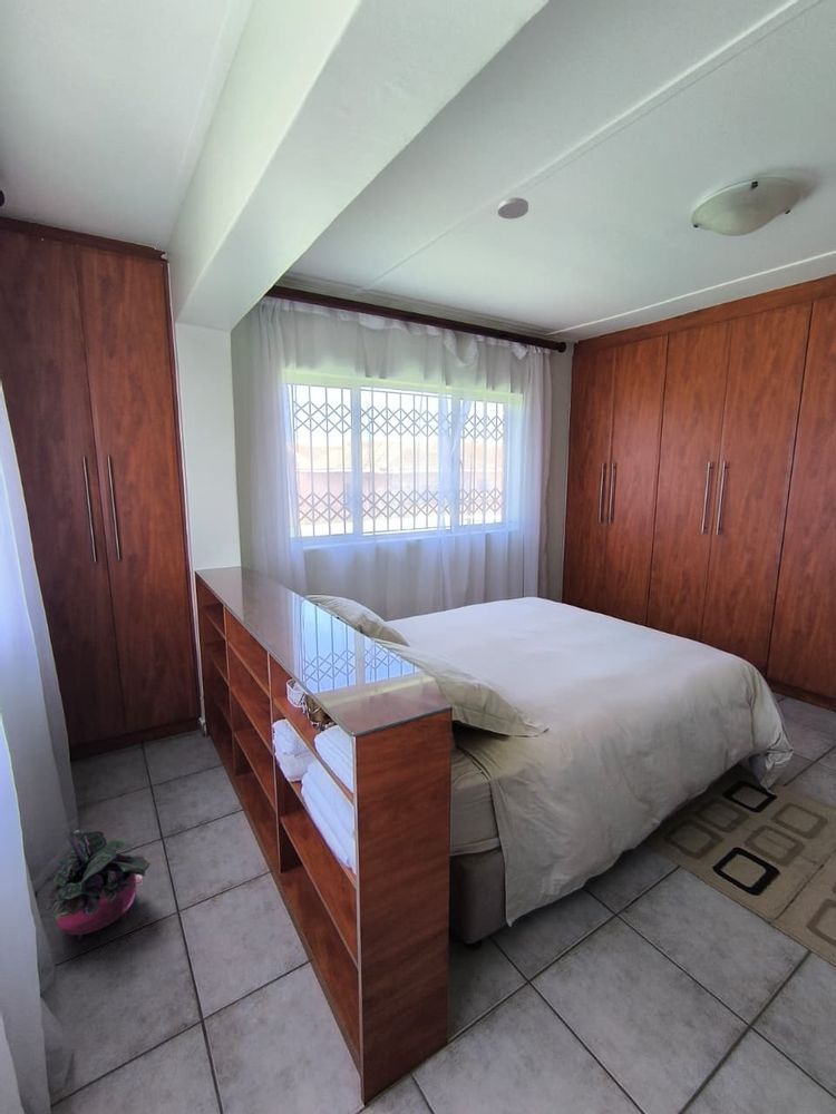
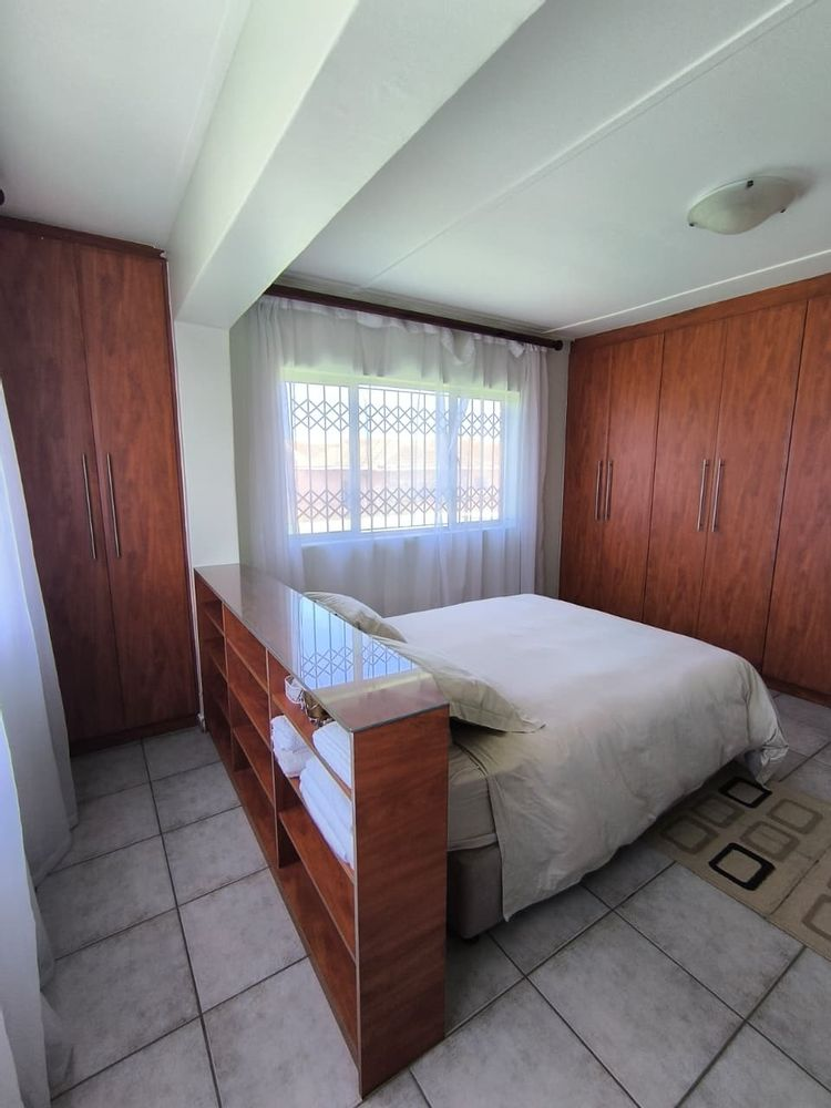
- potted plant (98, 868)
- smoke detector (513, 208)
